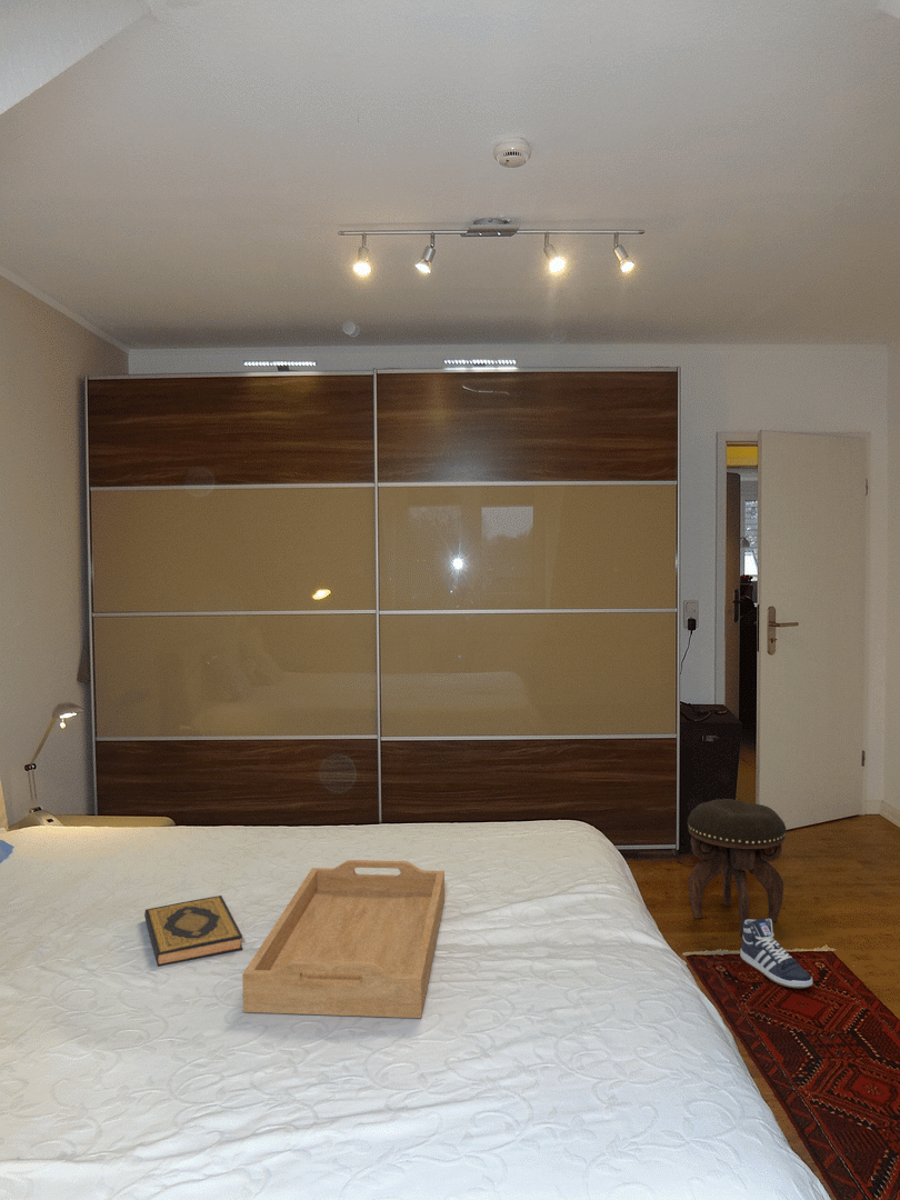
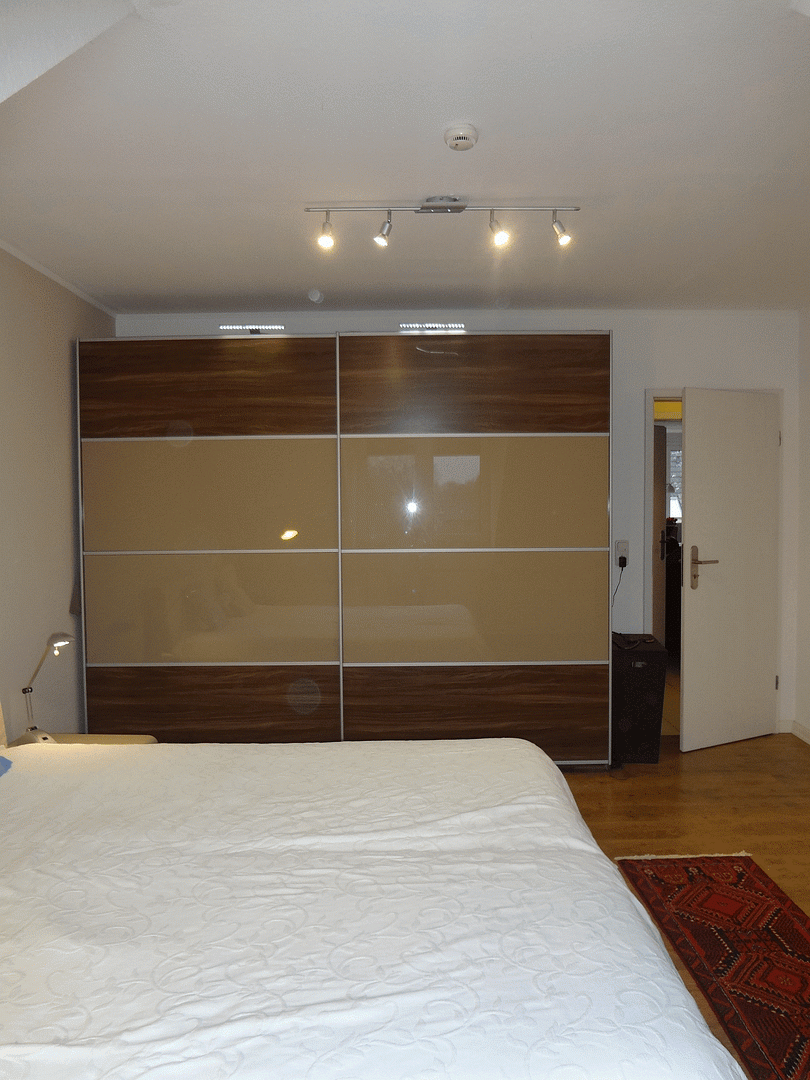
- serving tray (358, 926)
- footstool (736, 862)
- hardback book (191, 928)
- sneaker (773, 949)
